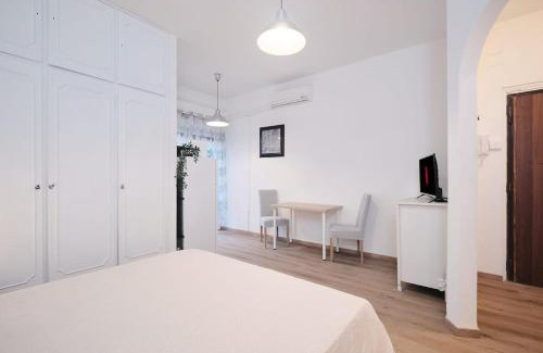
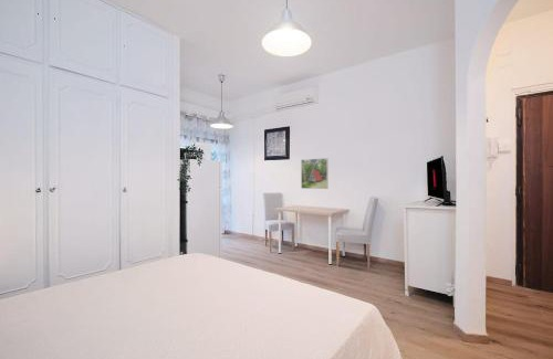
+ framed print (314, 173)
